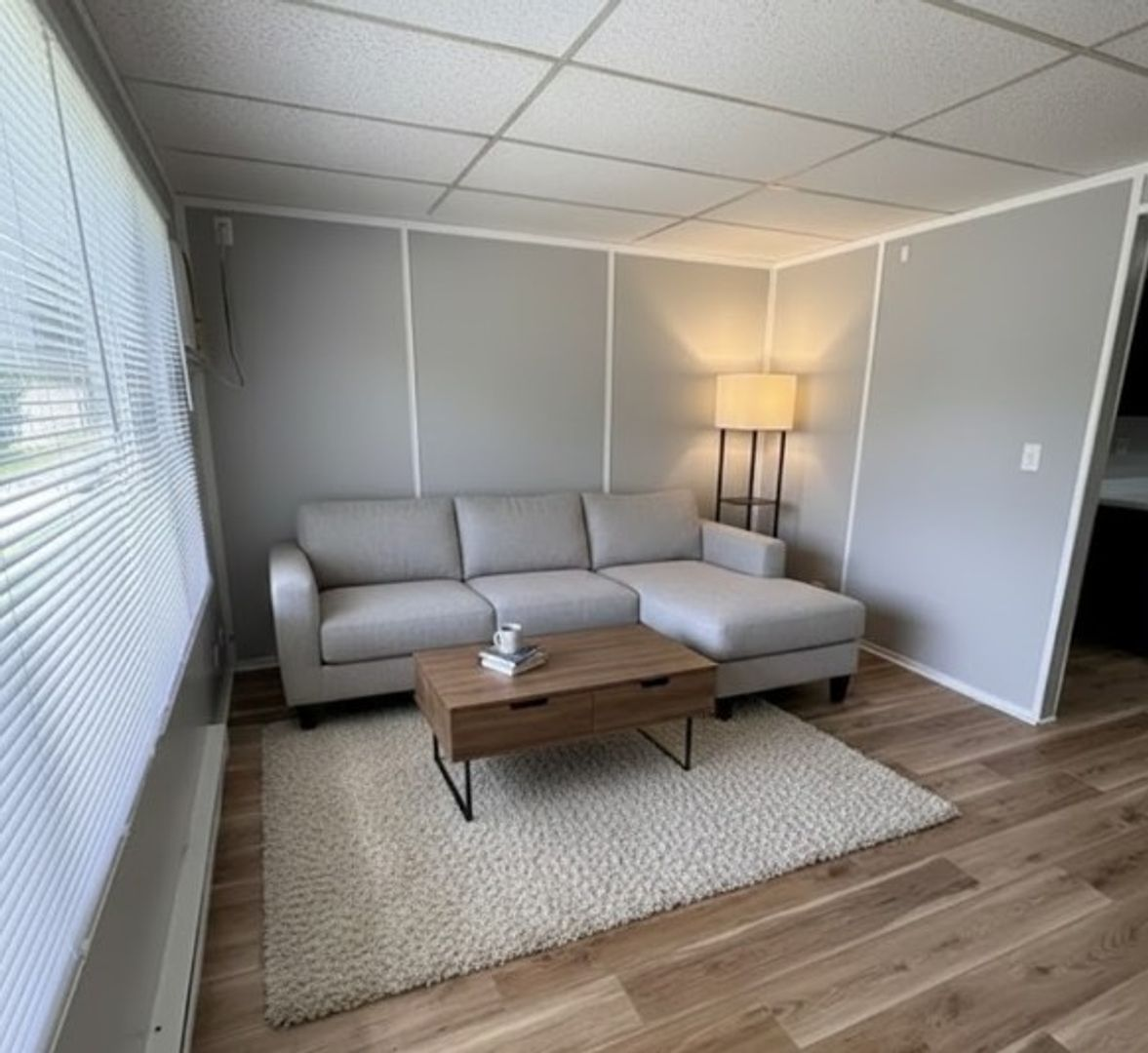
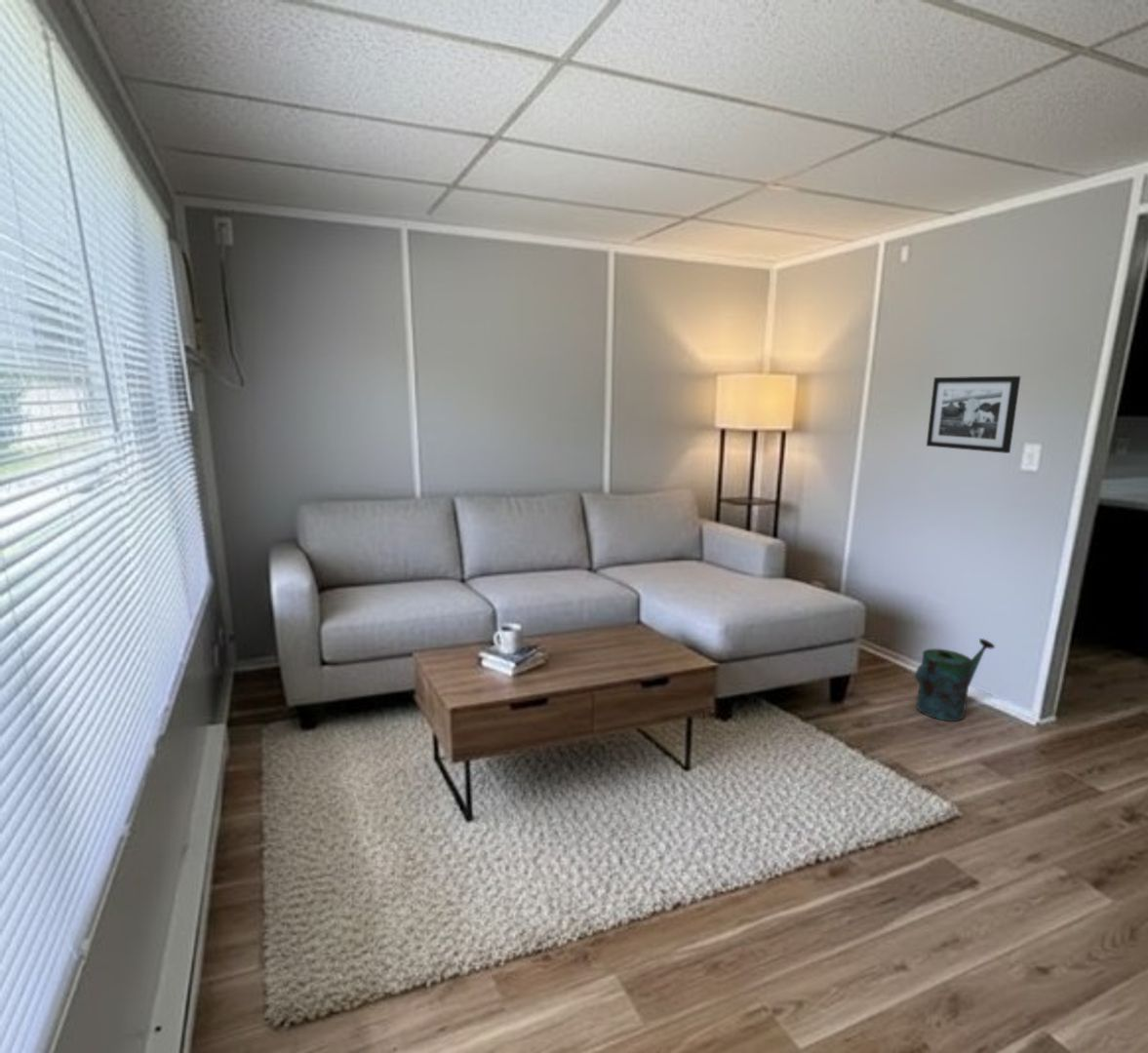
+ picture frame (970, 413)
+ watering can (953, 677)
